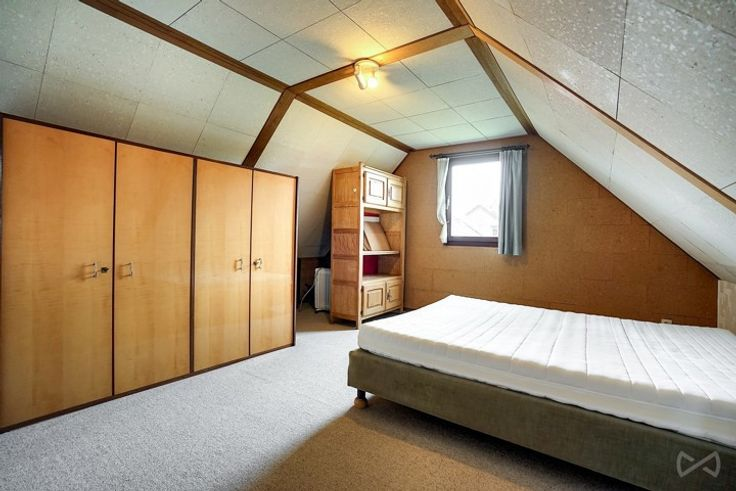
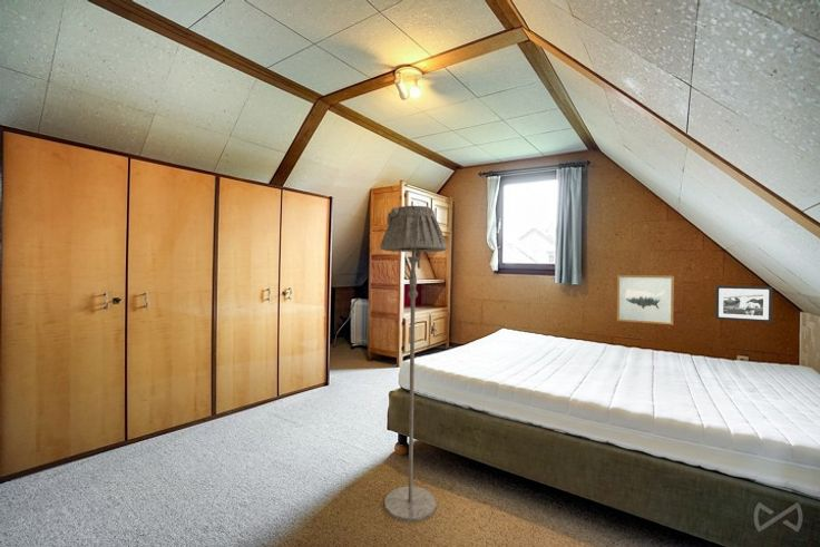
+ floor lamp (412, 355)
+ wall art (644, 299)
+ picture frame (742, 303)
